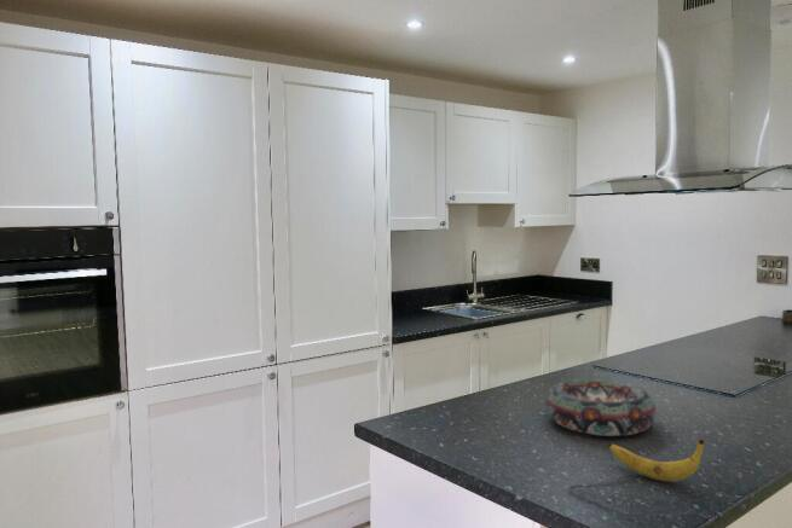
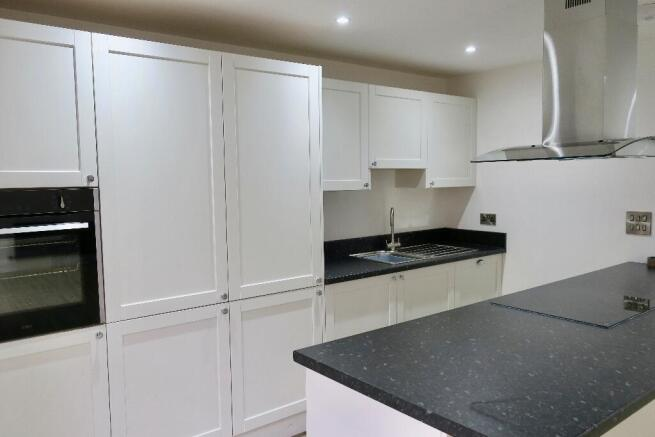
- banana (653, 460)
- decorative bowl (599, 406)
